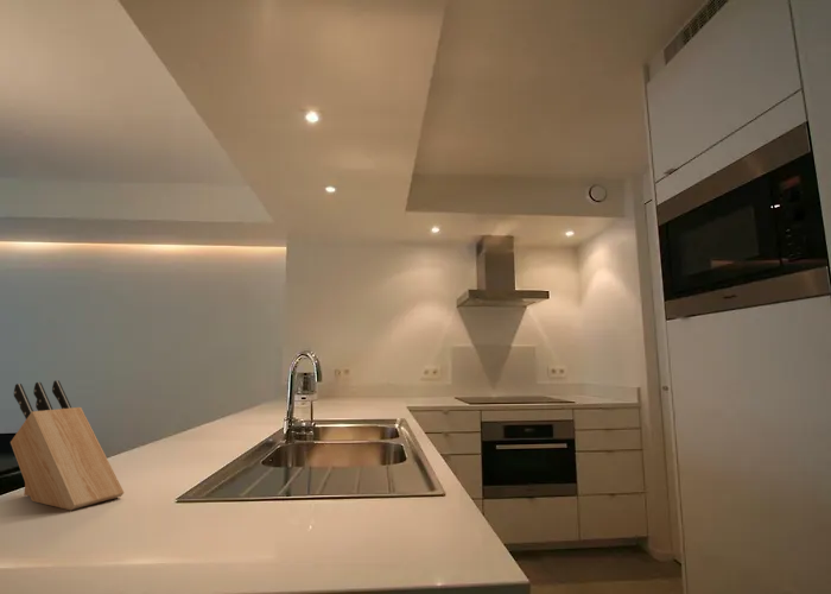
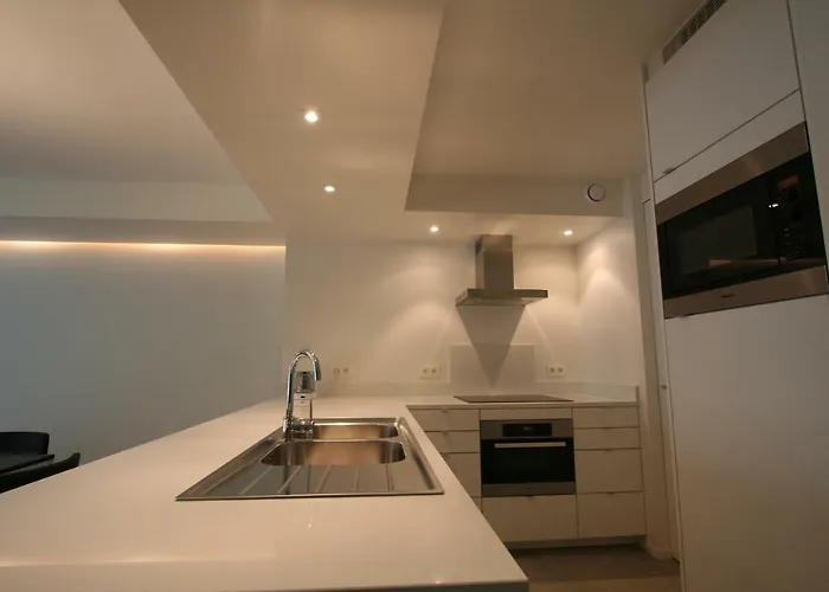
- knife block (63, 437)
